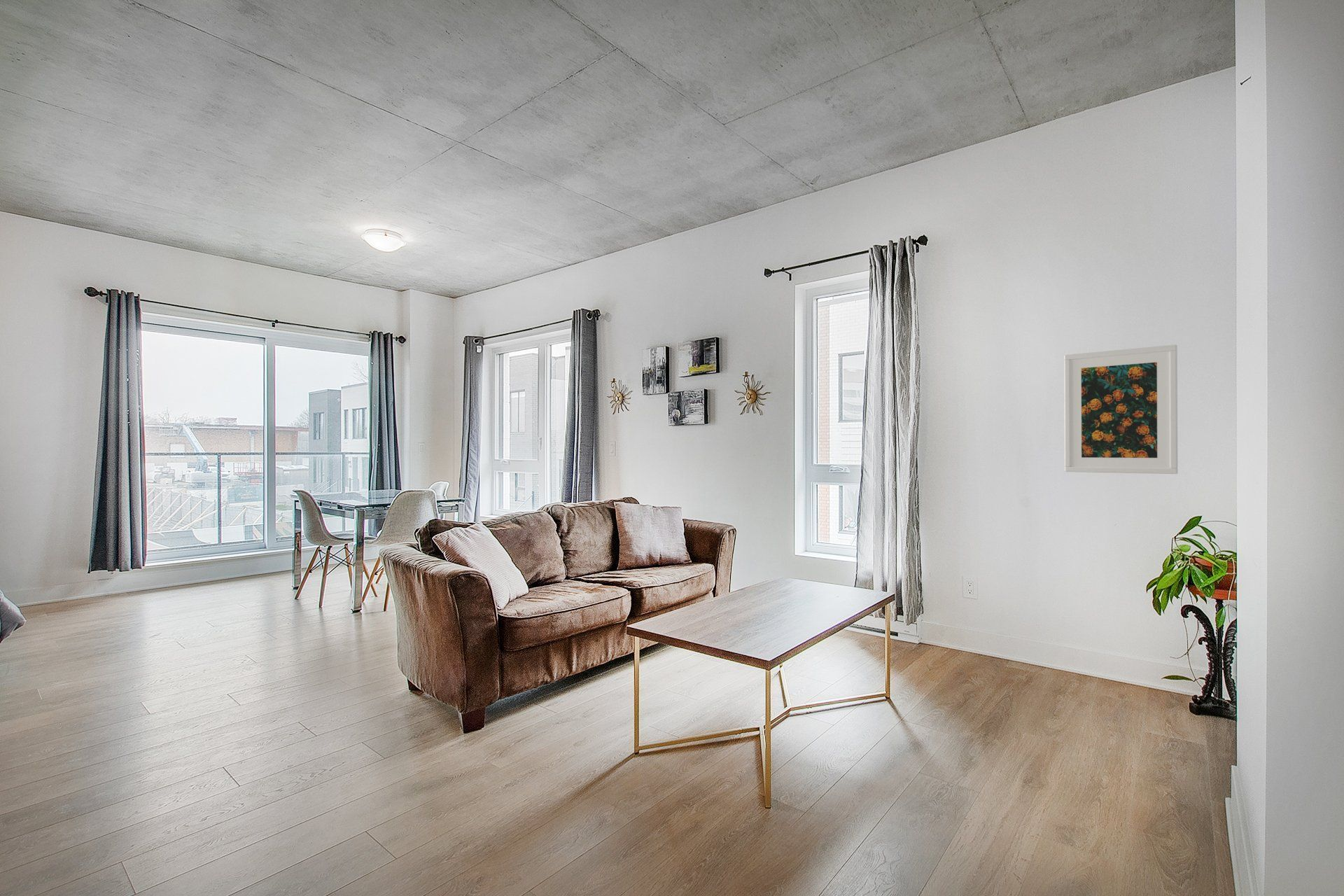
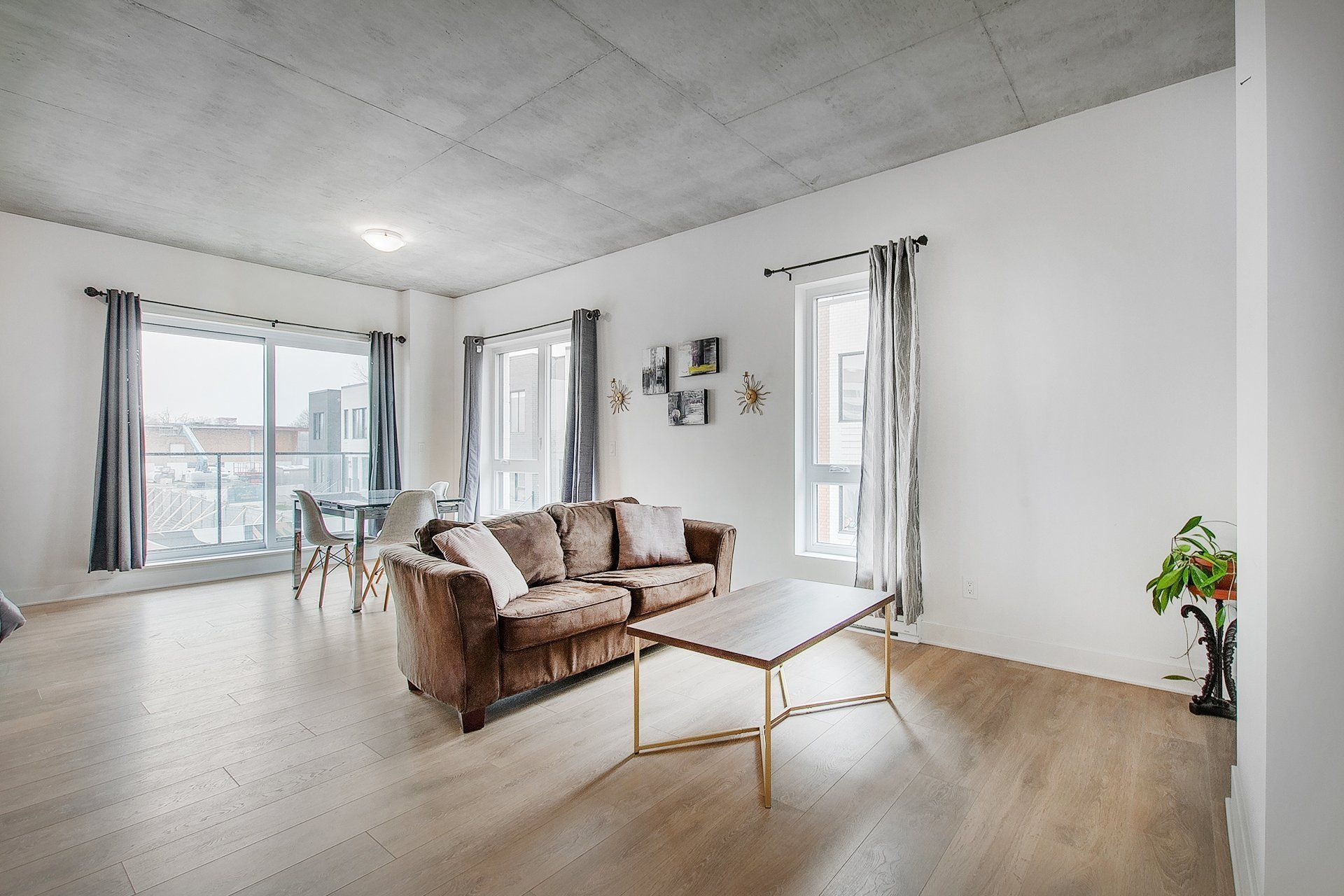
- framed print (1118, 411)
